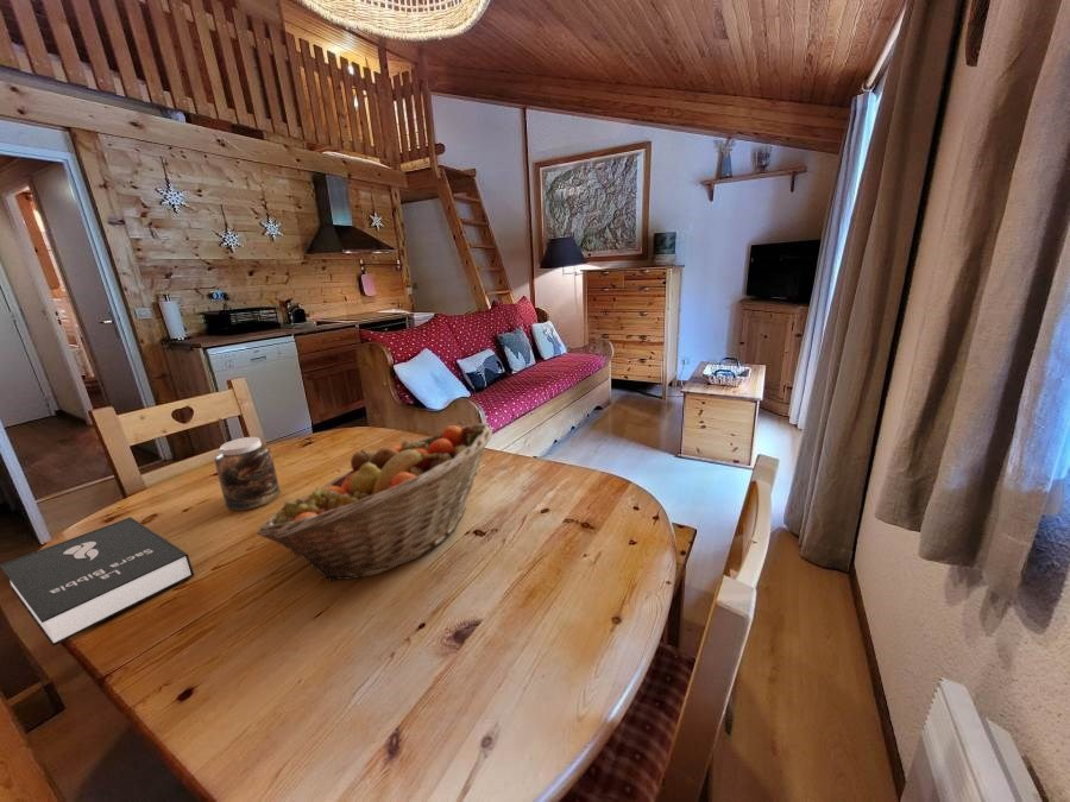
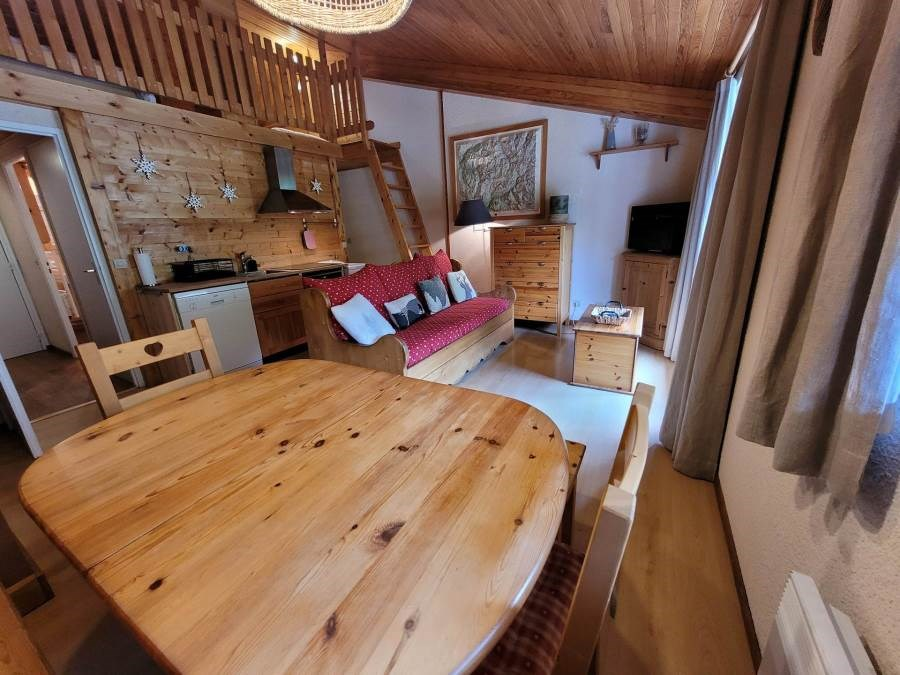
- booklet (97, 569)
- fruit basket (394, 486)
- jar (247, 471)
